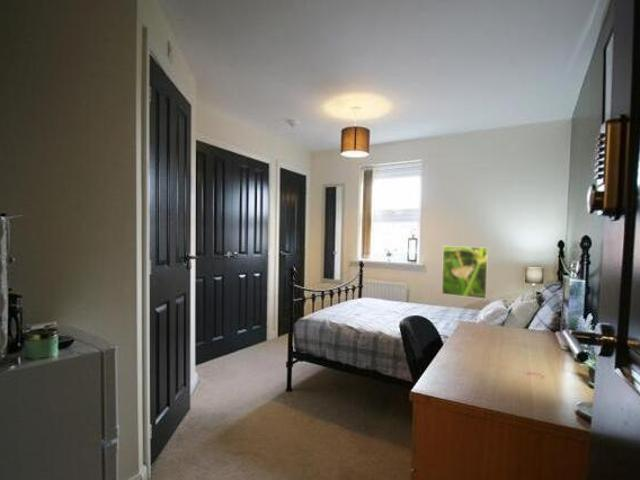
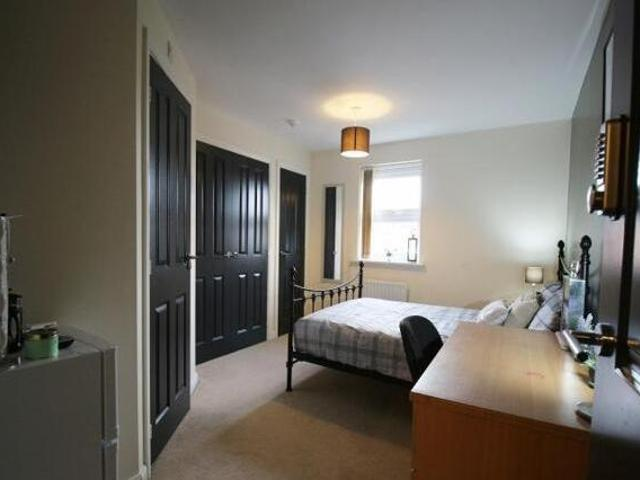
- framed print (464, 271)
